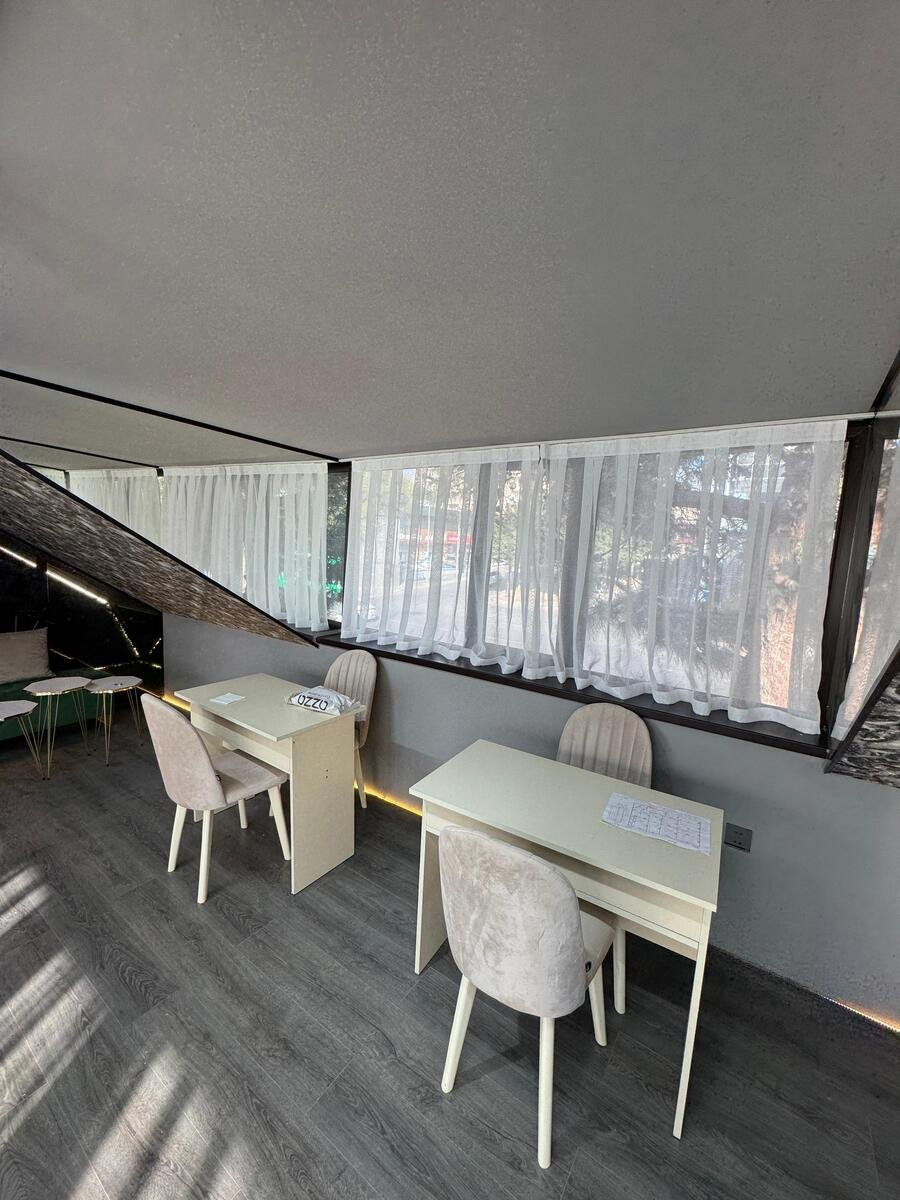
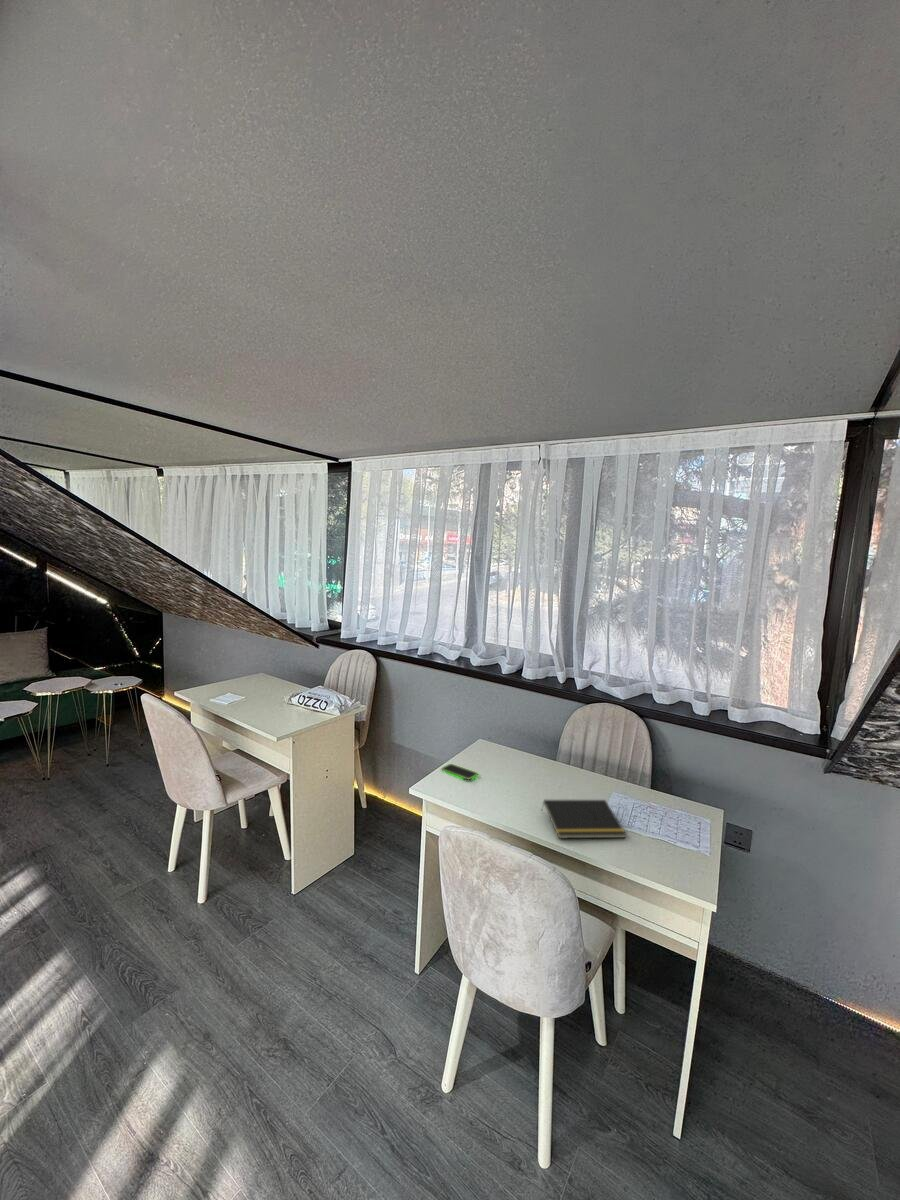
+ notepad (583, 817)
+ smartphone (459, 771)
